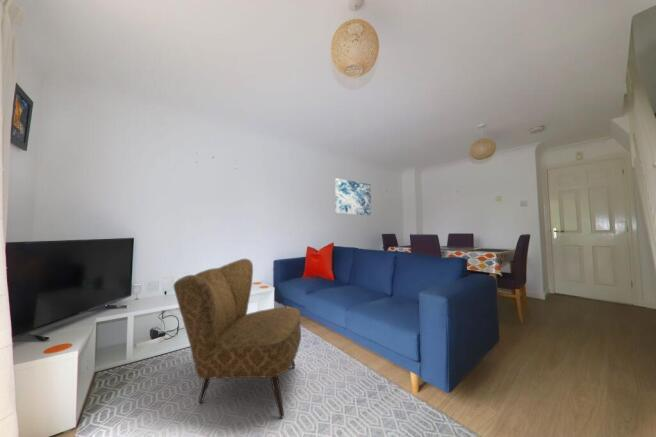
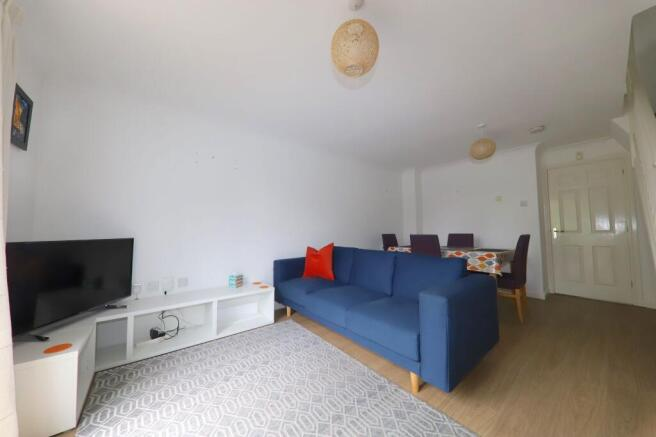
- wall art (354, 198)
- armchair (244, 325)
